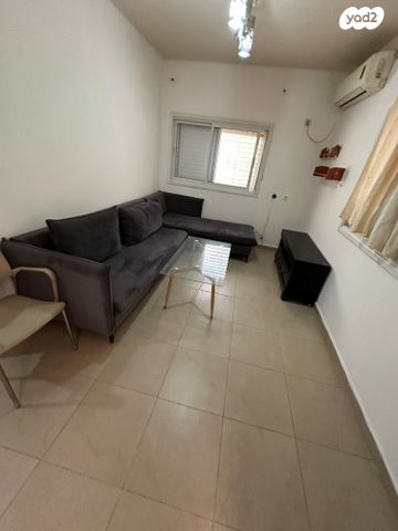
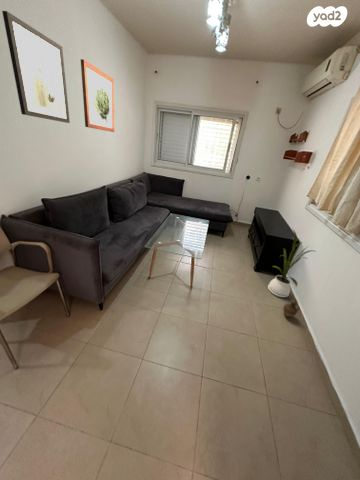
+ house plant (288, 265)
+ wall art (100, 101)
+ wall art (43, 78)
+ ceramic jug (290, 308)
